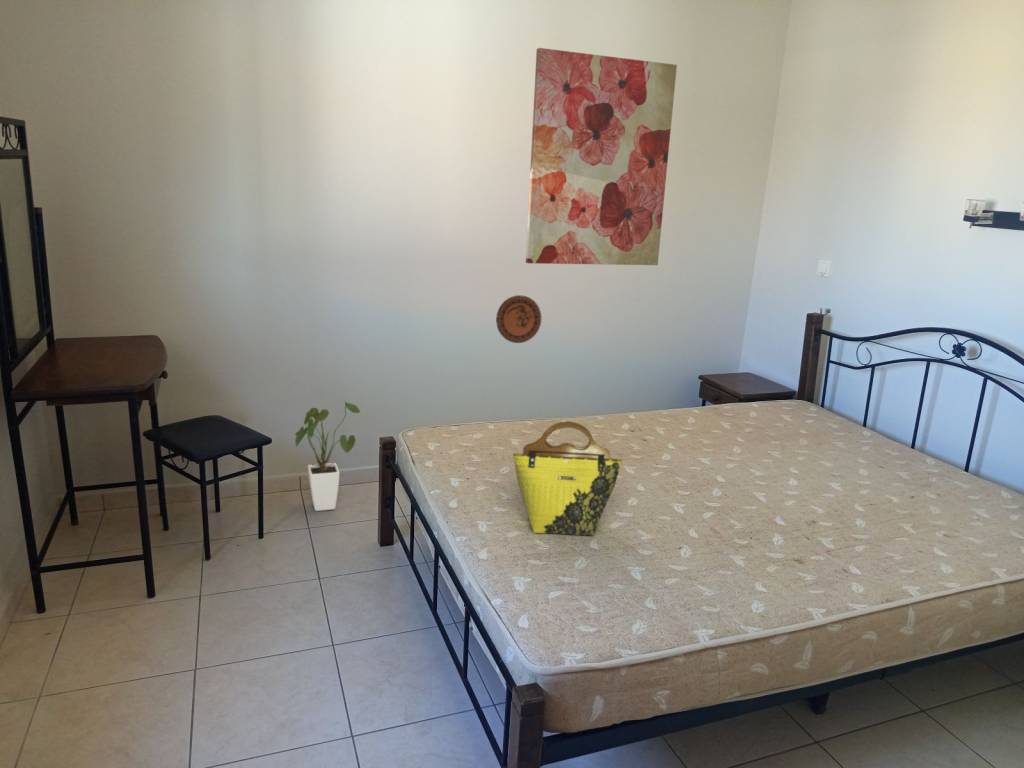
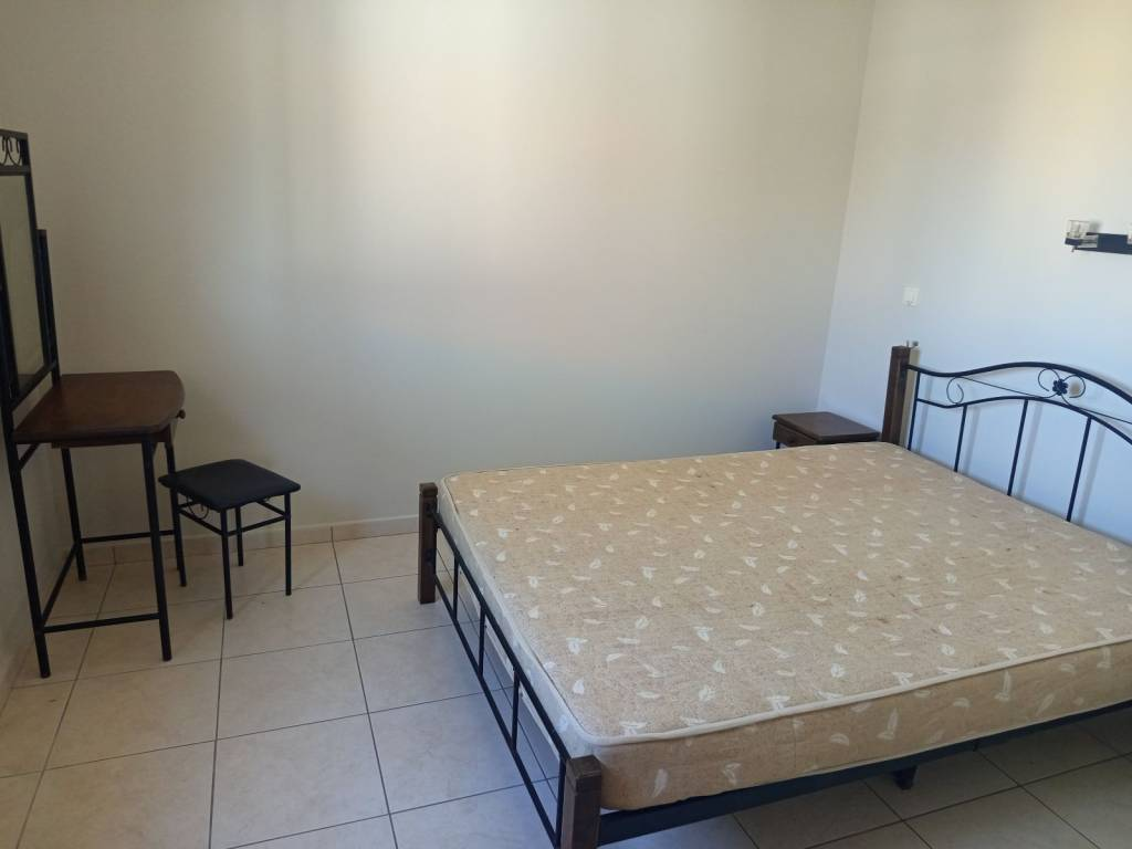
- house plant (329, 457)
- decorative plate (518, 319)
- wall art (601, 164)
- tote bag (565, 474)
